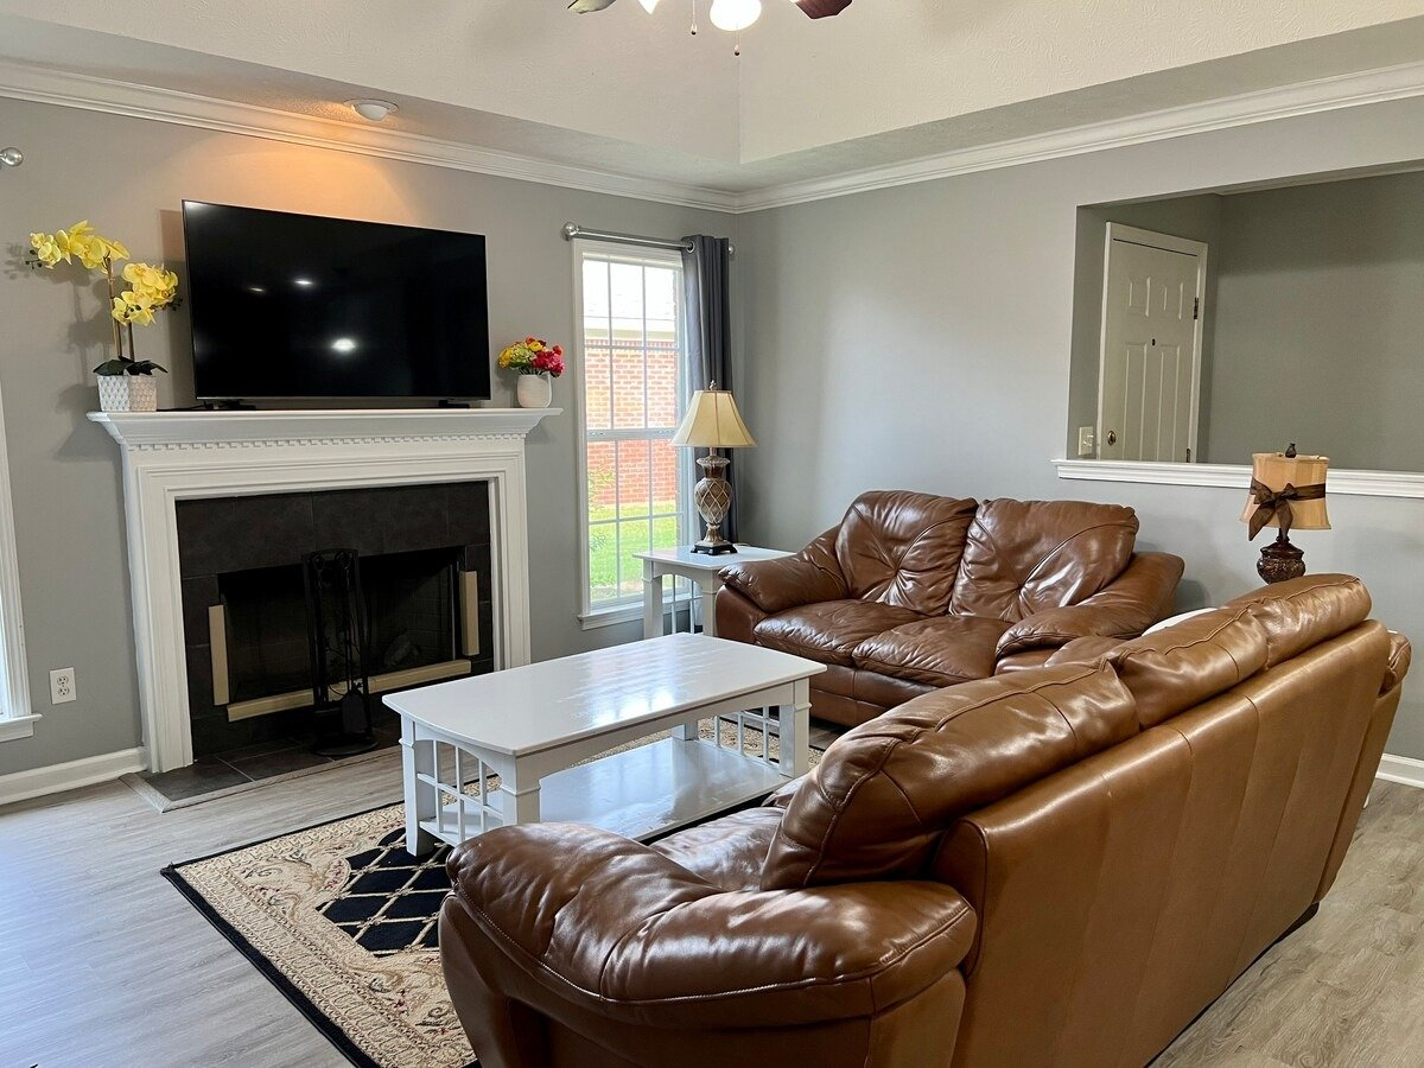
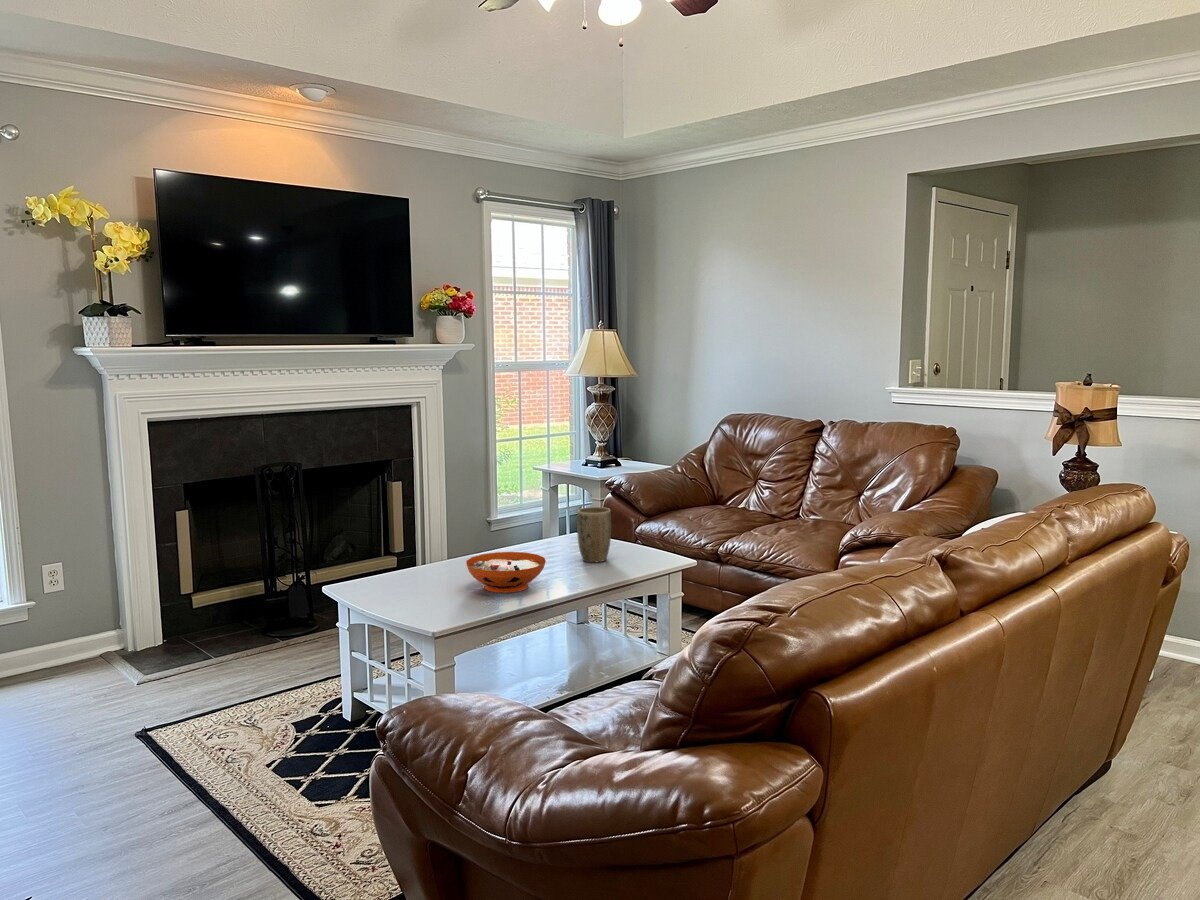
+ plant pot (594, 534)
+ decorative bowl (506, 573)
